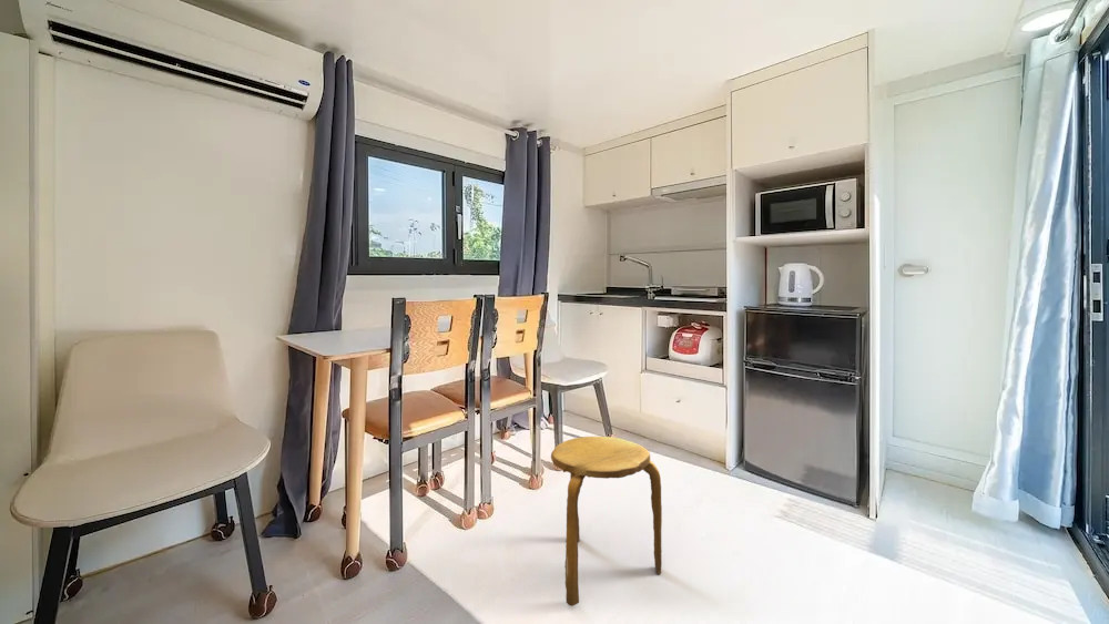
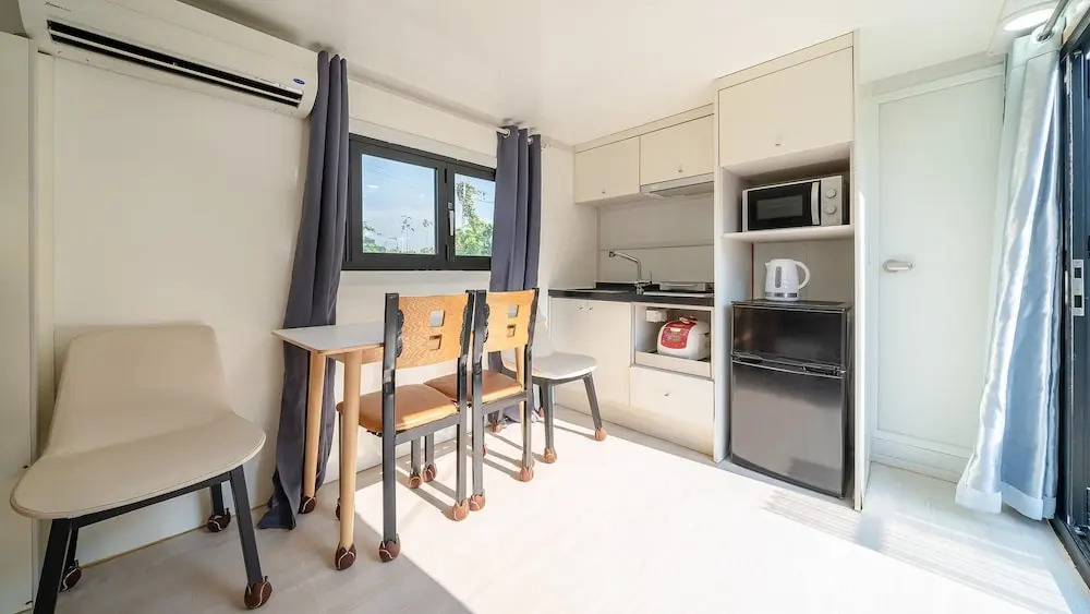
- stool (578, 516)
